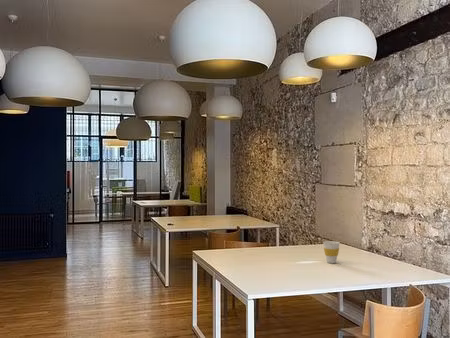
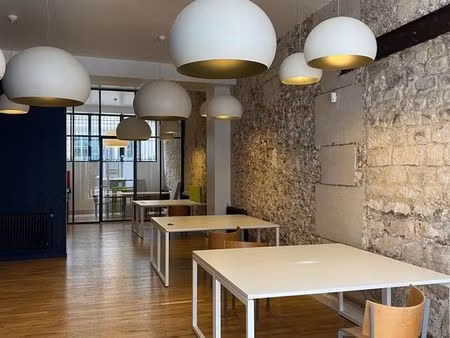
- cup (331, 252)
